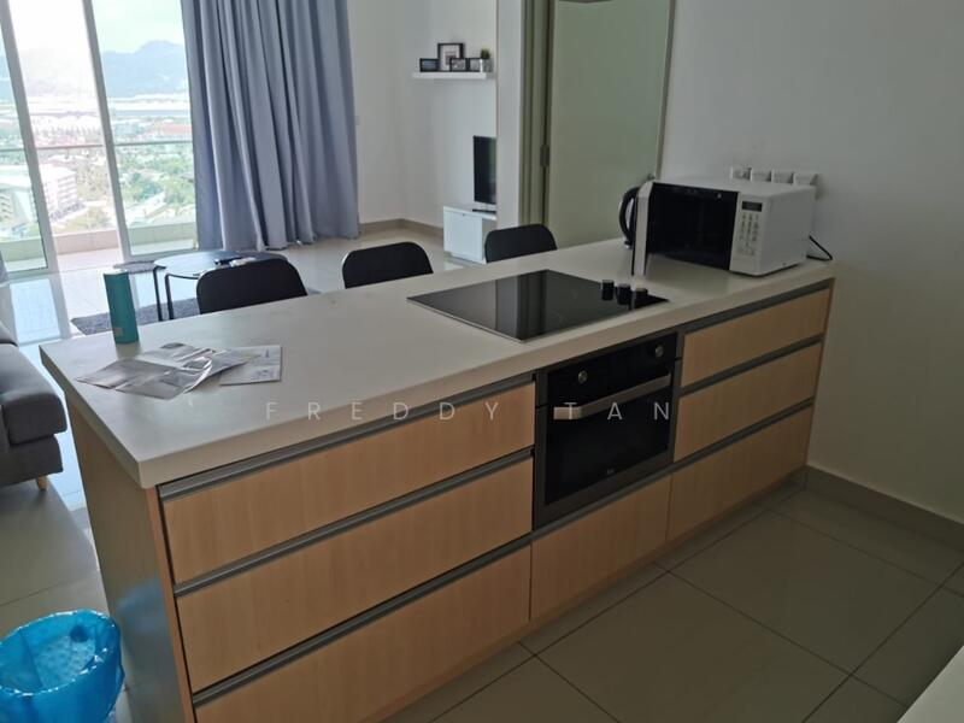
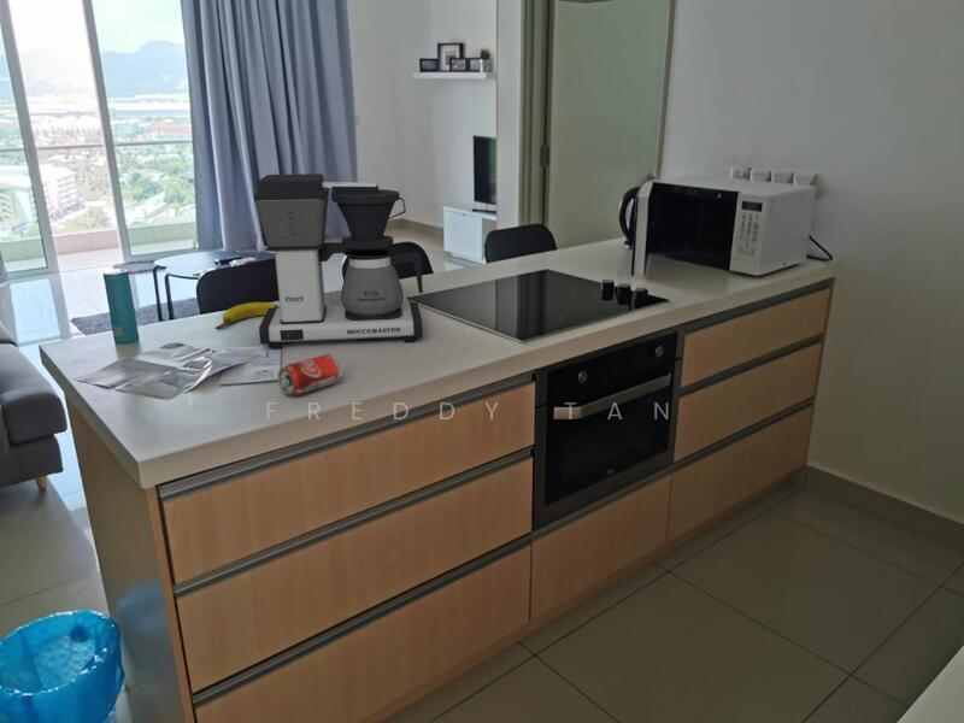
+ coffee maker (345, 254)
+ beverage can (308, 375)
+ banana (245, 312)
